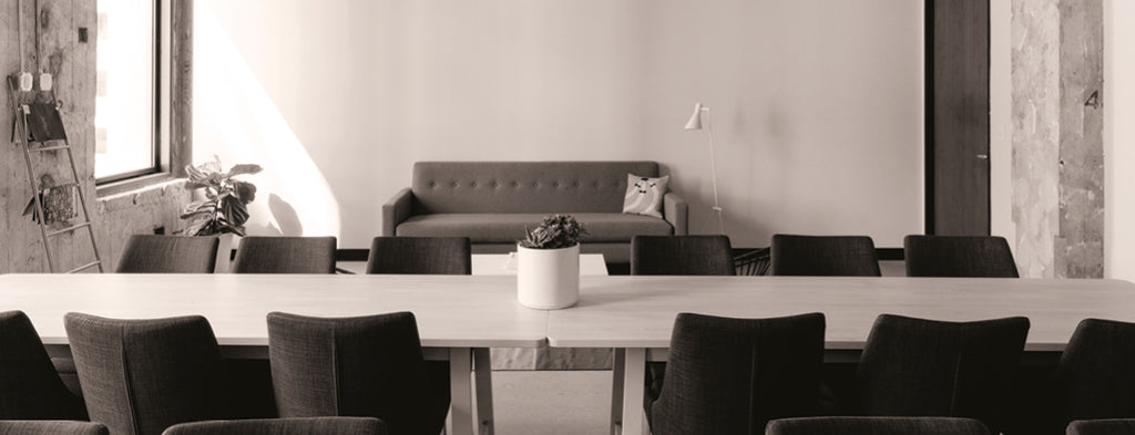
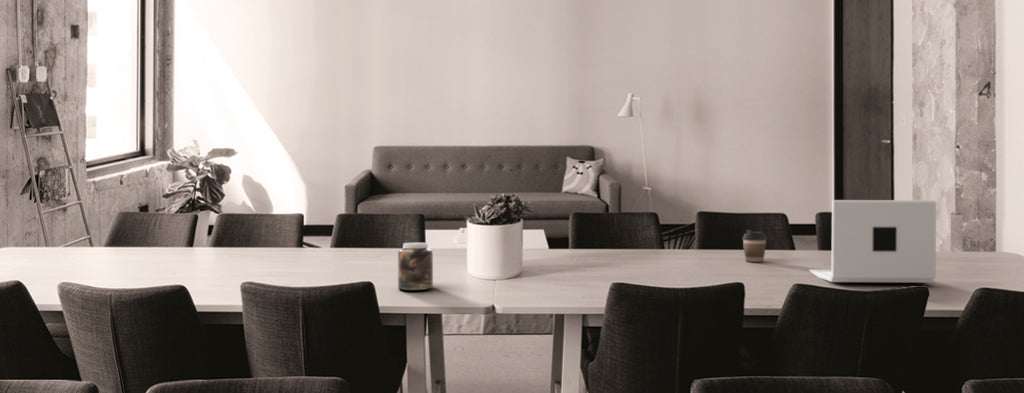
+ laptop (869, 238)
+ jar (415, 265)
+ coffee cup (754, 245)
